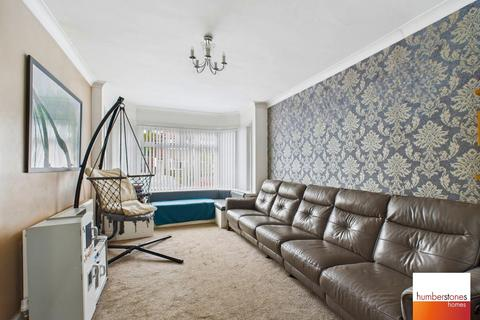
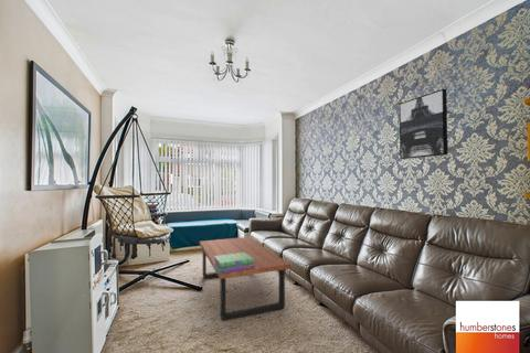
+ wall art (421, 127)
+ stack of books (233, 261)
+ coffee table (237, 271)
